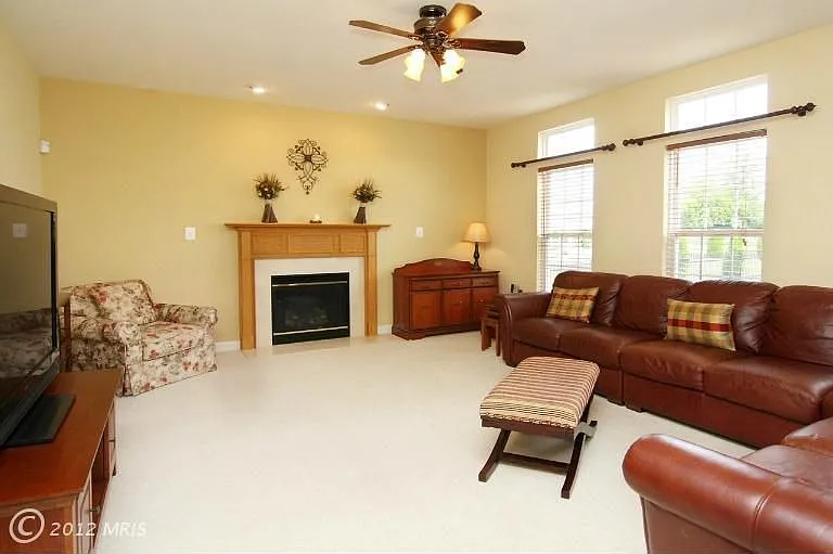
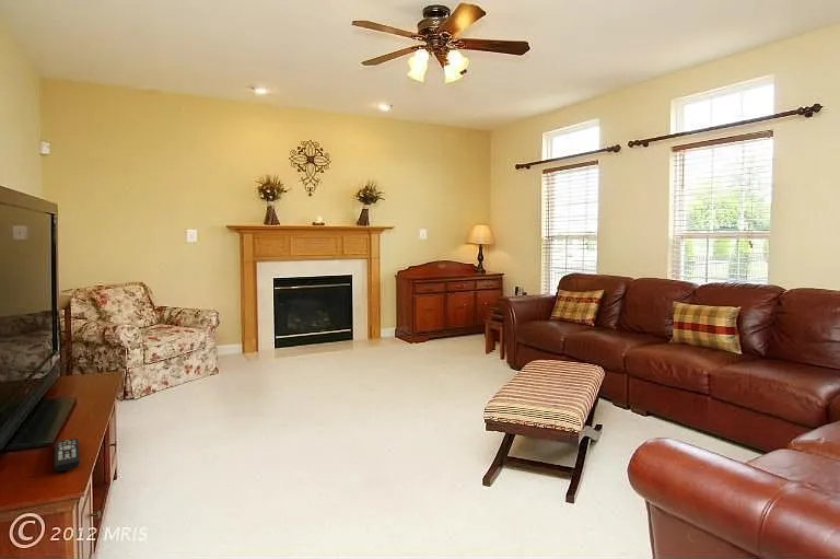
+ remote control (67, 453)
